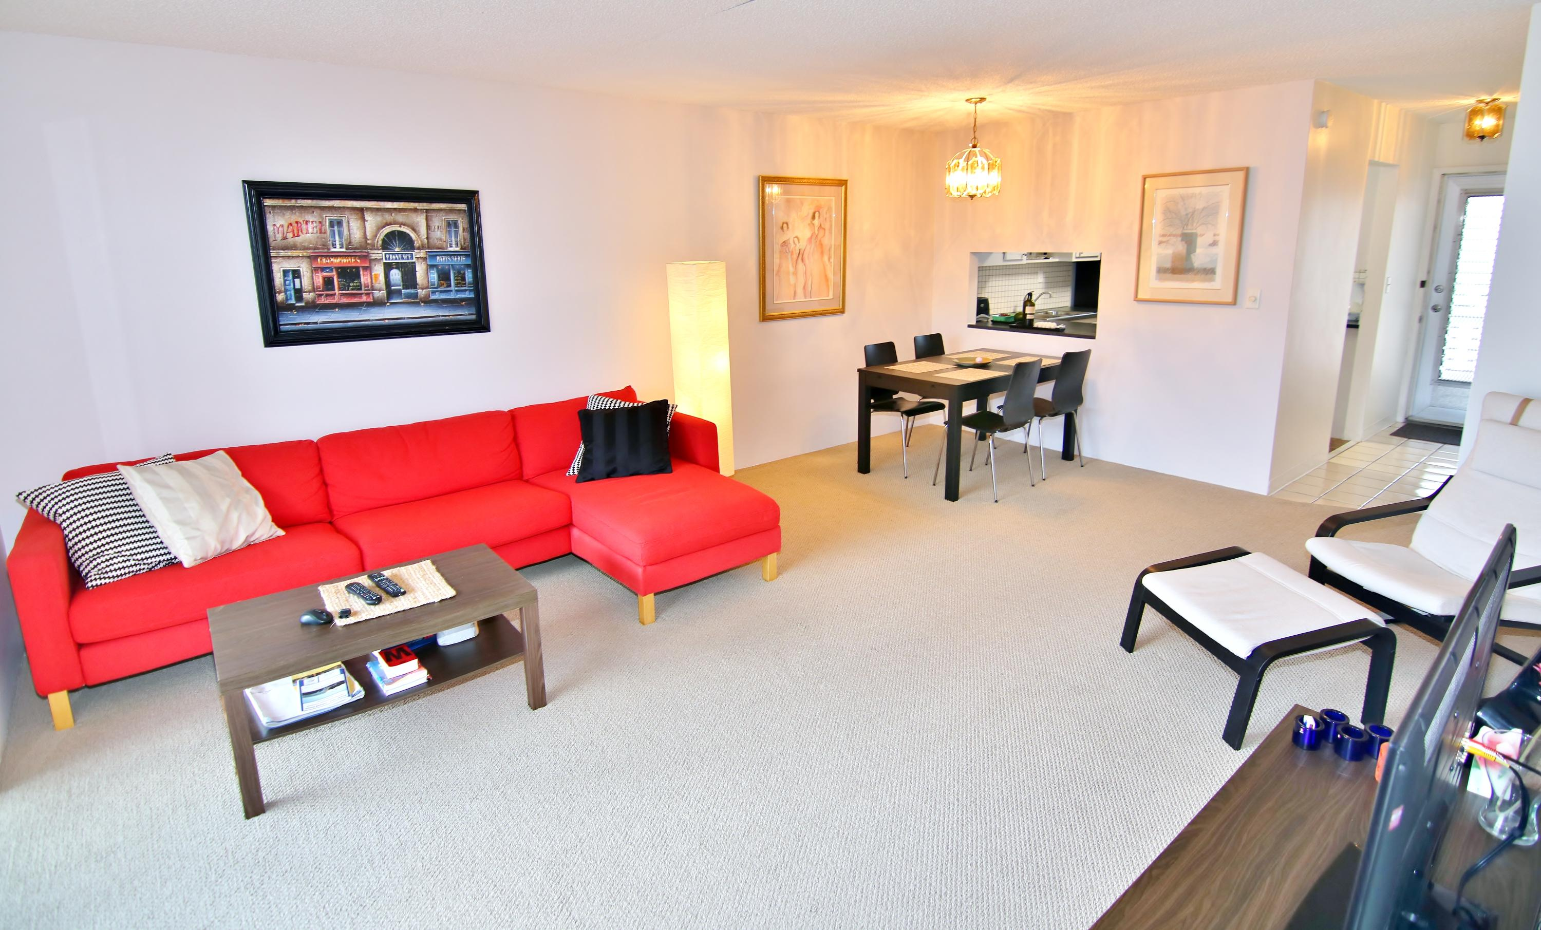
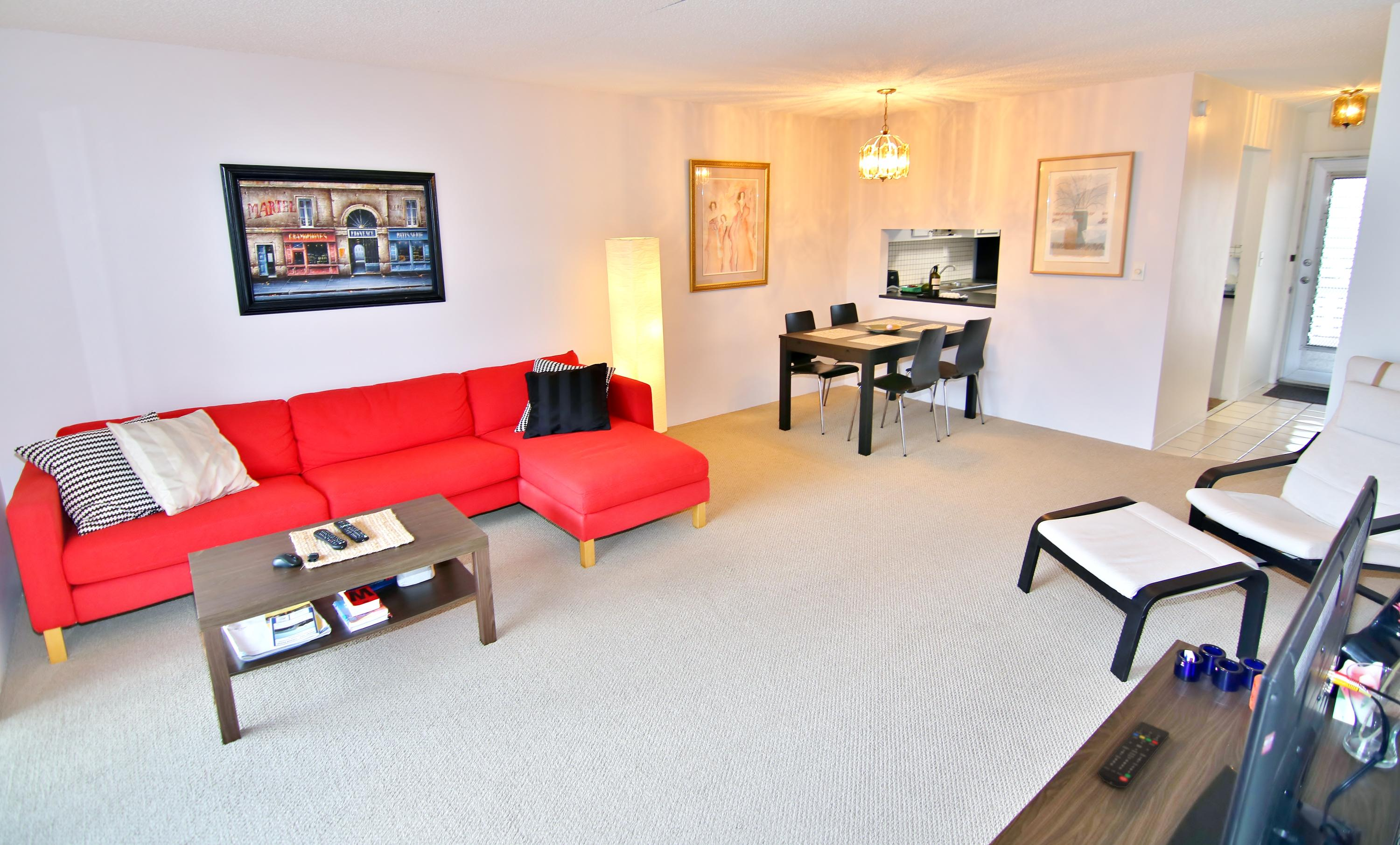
+ remote control (1134, 754)
